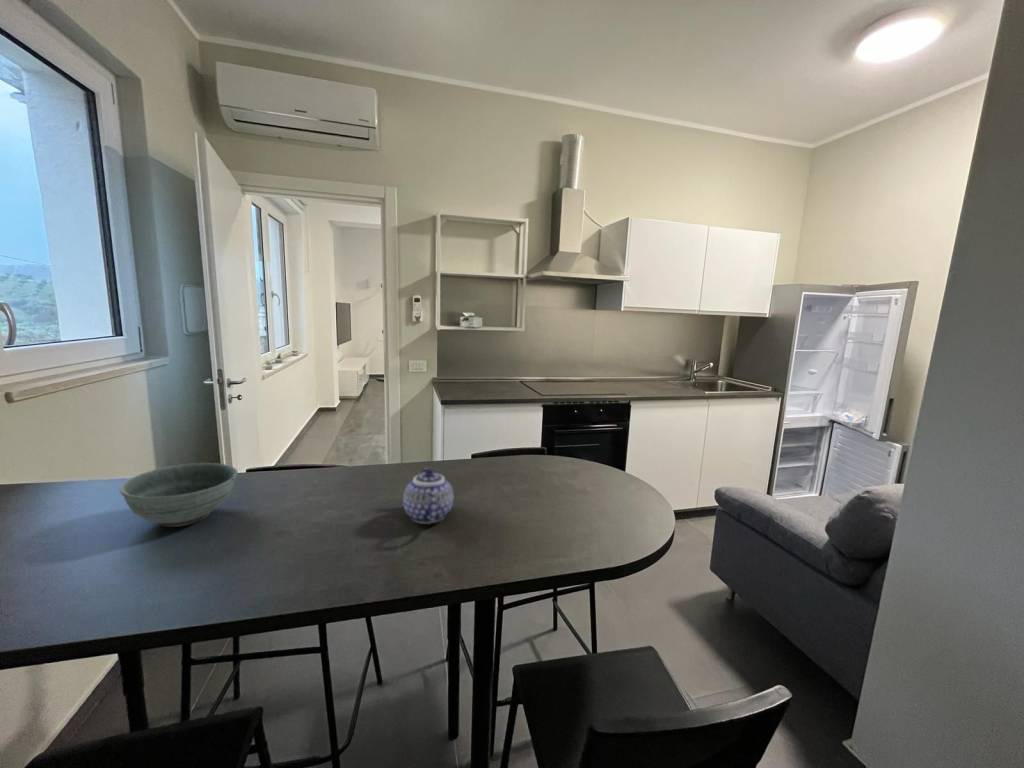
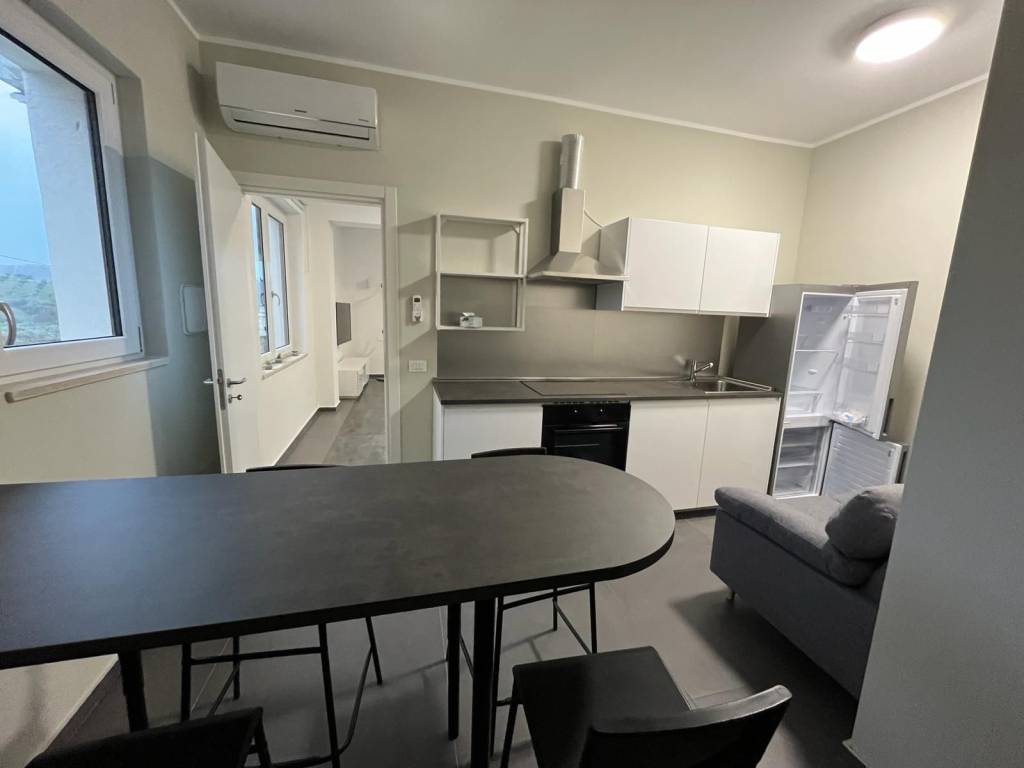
- teapot (428, 493)
- bowl (184, 497)
